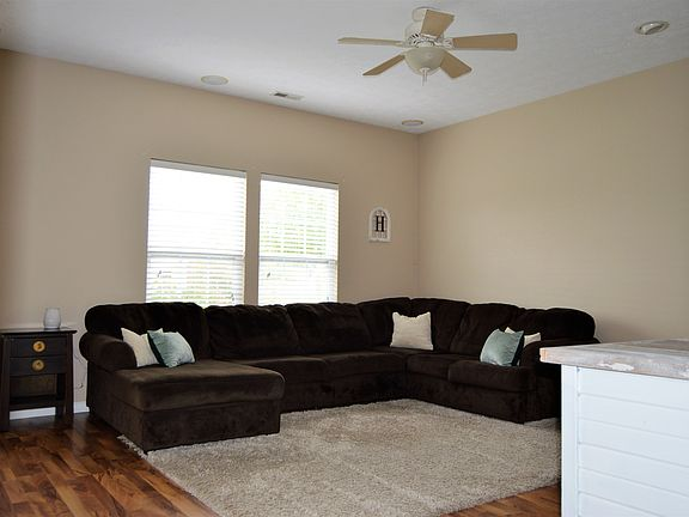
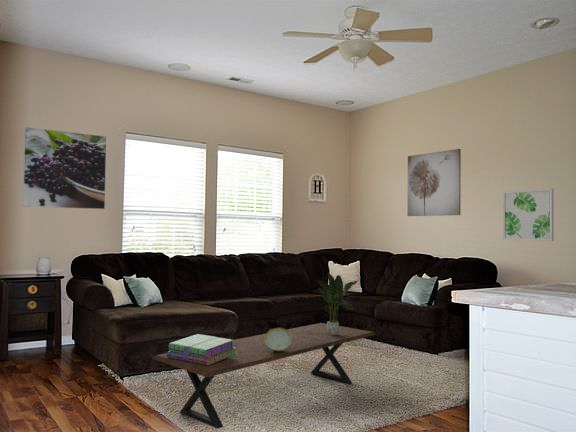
+ decorative bowl (278, 339)
+ wall art (527, 215)
+ potted plant (336, 303)
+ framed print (66, 169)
+ wall art (432, 184)
+ coffee table (273, 360)
+ stack of books (201, 349)
